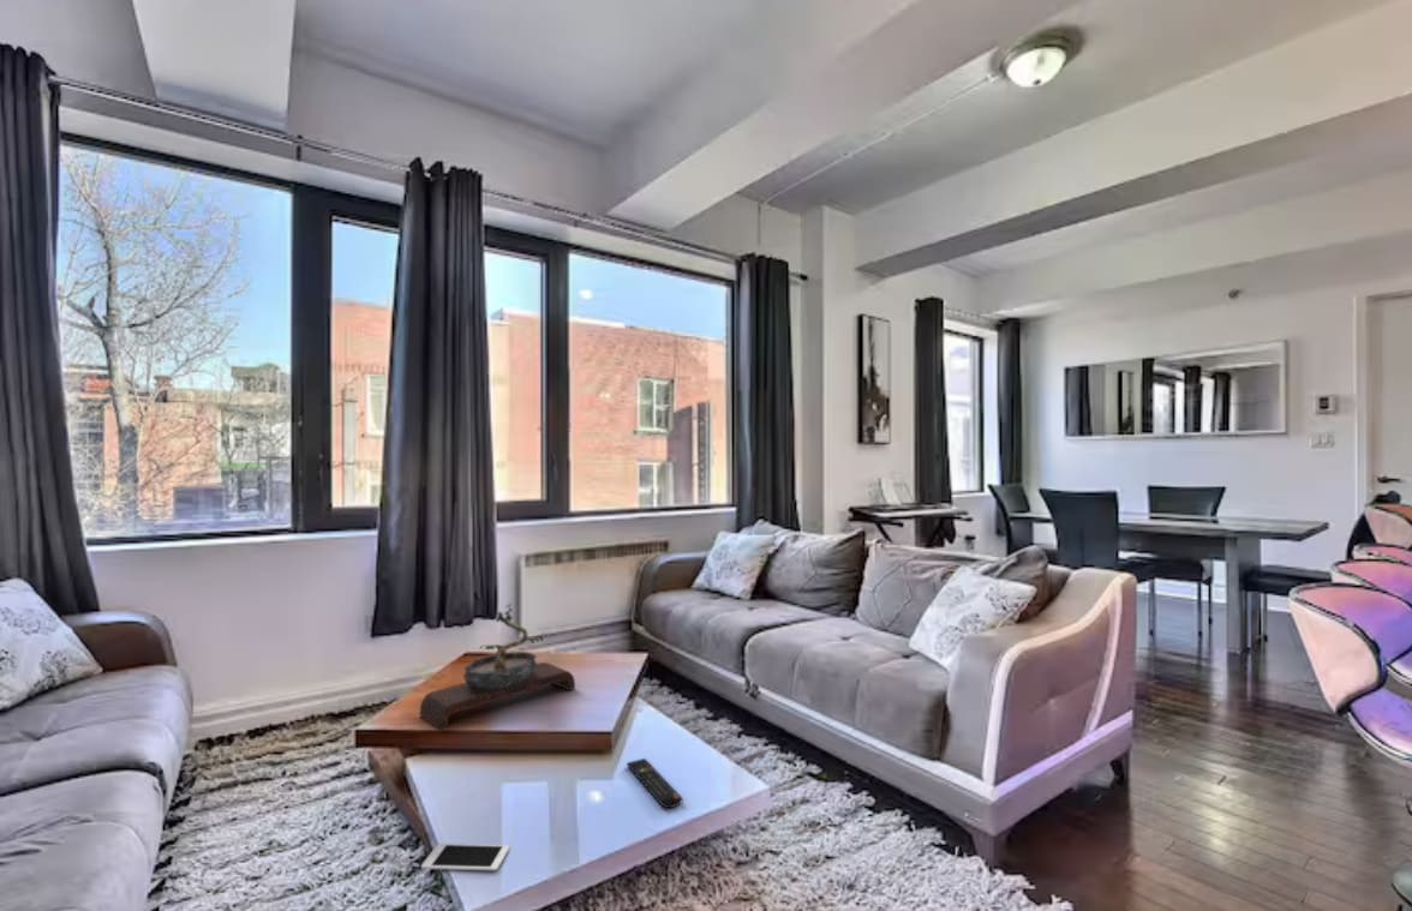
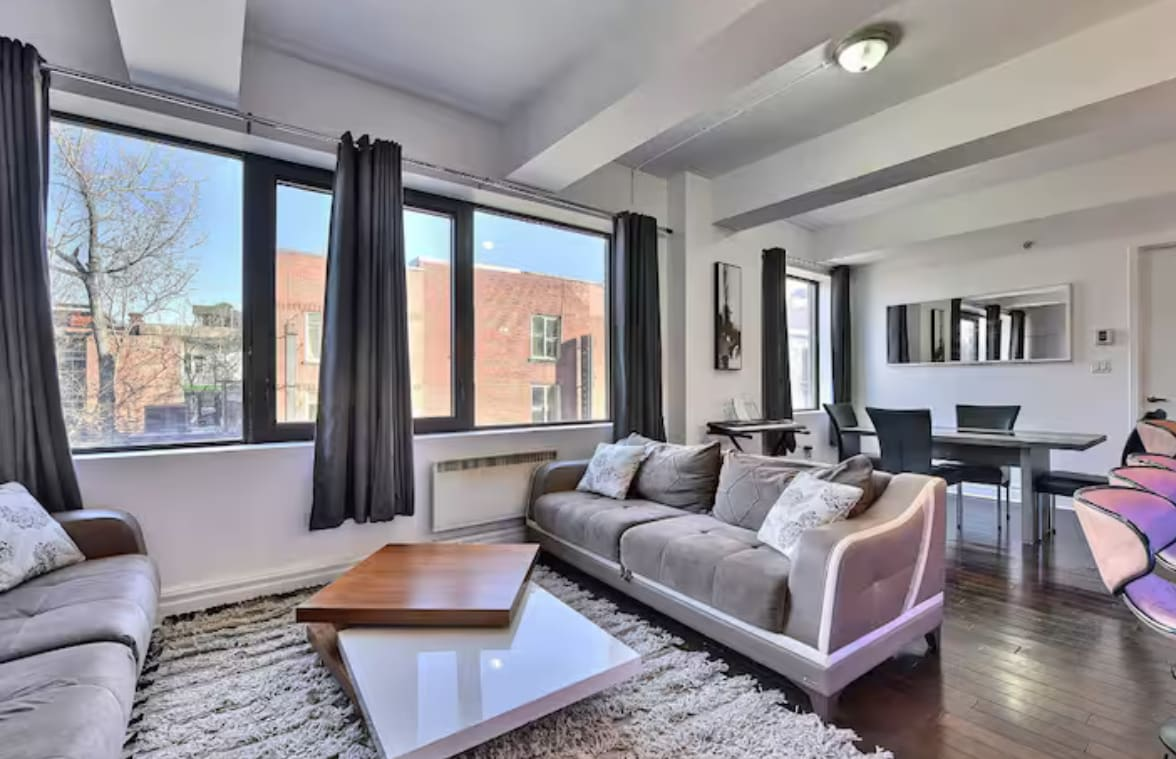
- bonsai tree (501, 652)
- cell phone (466, 857)
- remote control (653, 781)
